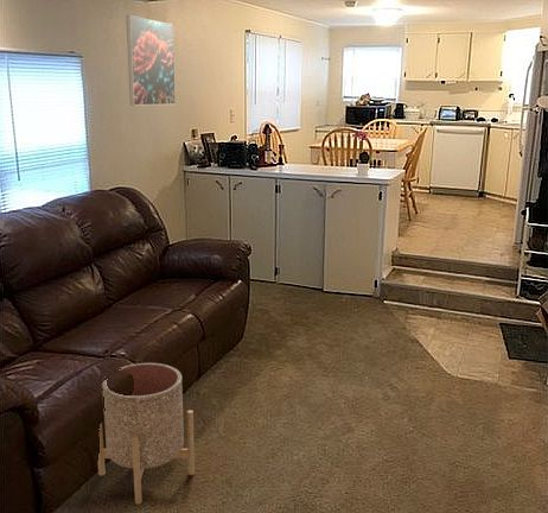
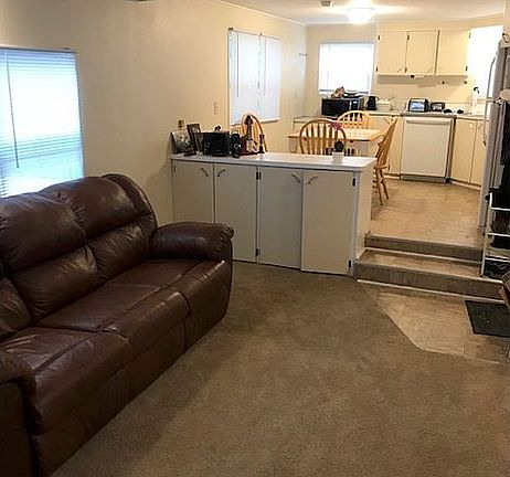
- planter (144, 426)
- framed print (152, 63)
